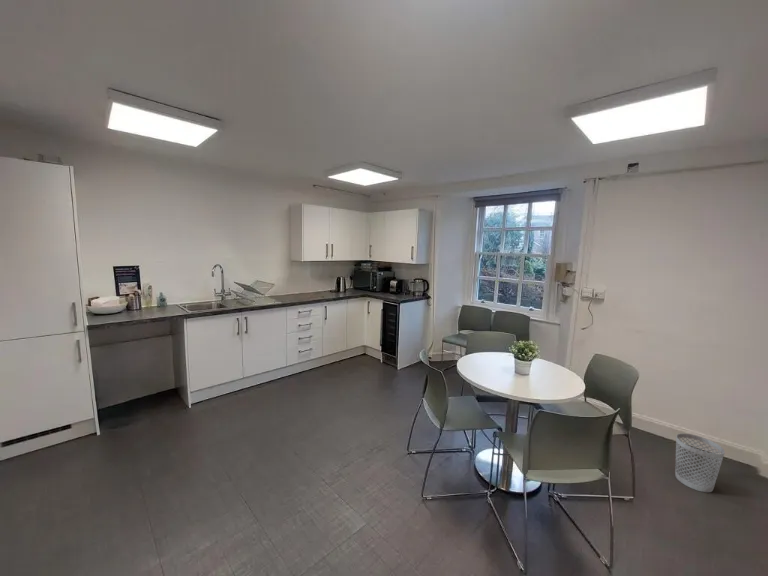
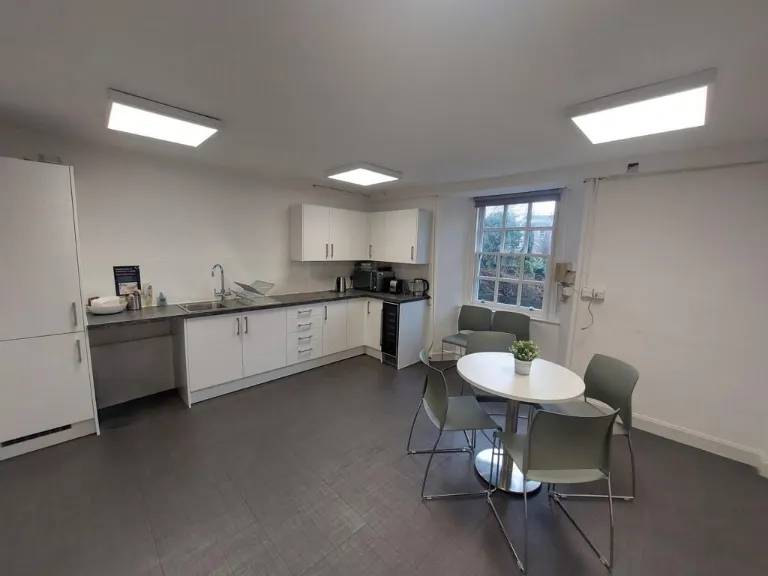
- wastebasket (696, 462)
